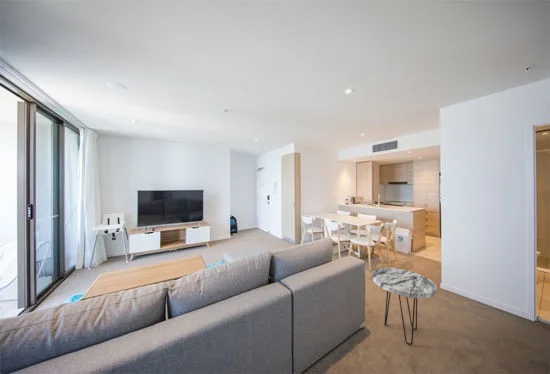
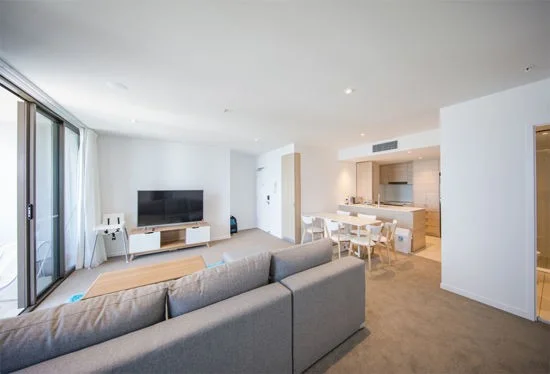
- side table (401, 306)
